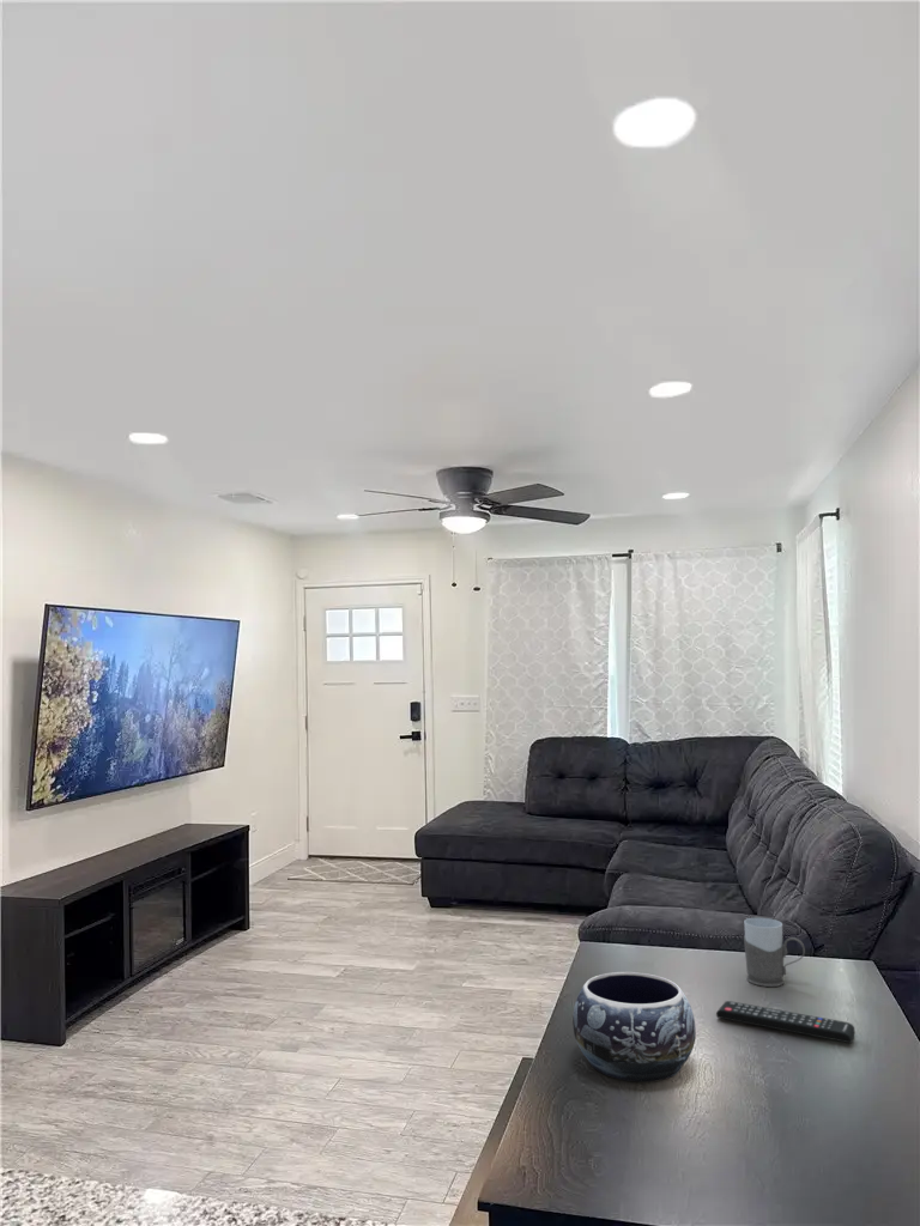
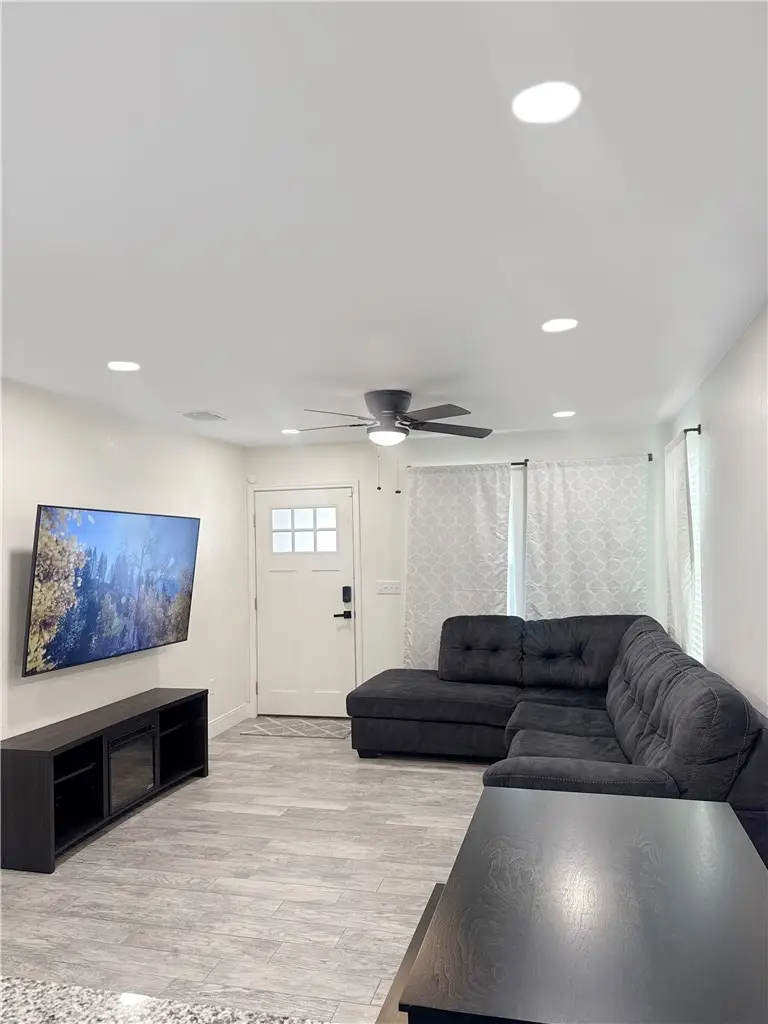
- remote control (783, 1021)
- decorative bowl (632, 1024)
- mug (774, 952)
